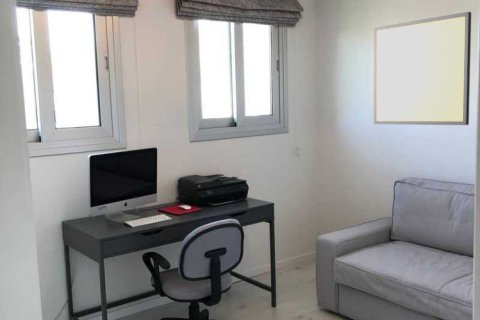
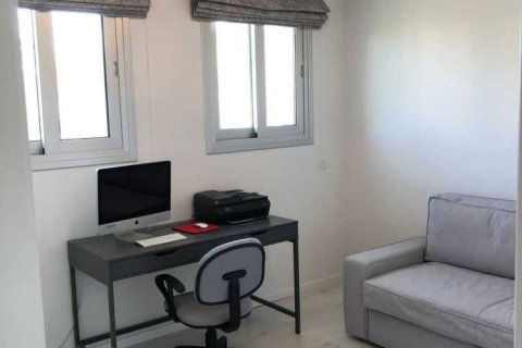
- wall art (418, 73)
